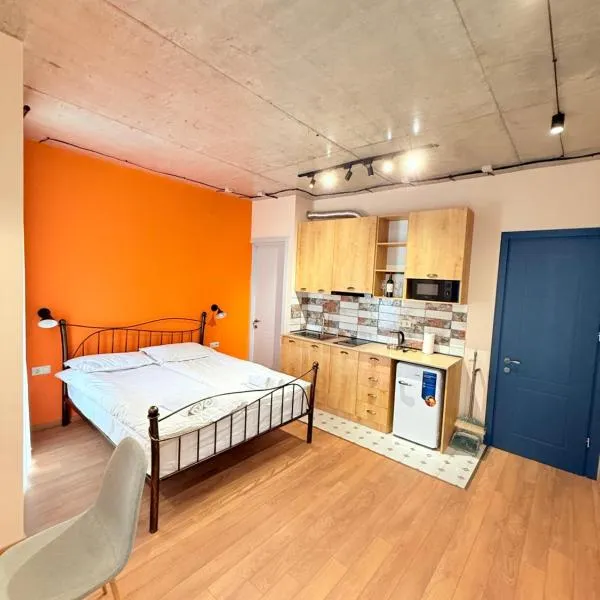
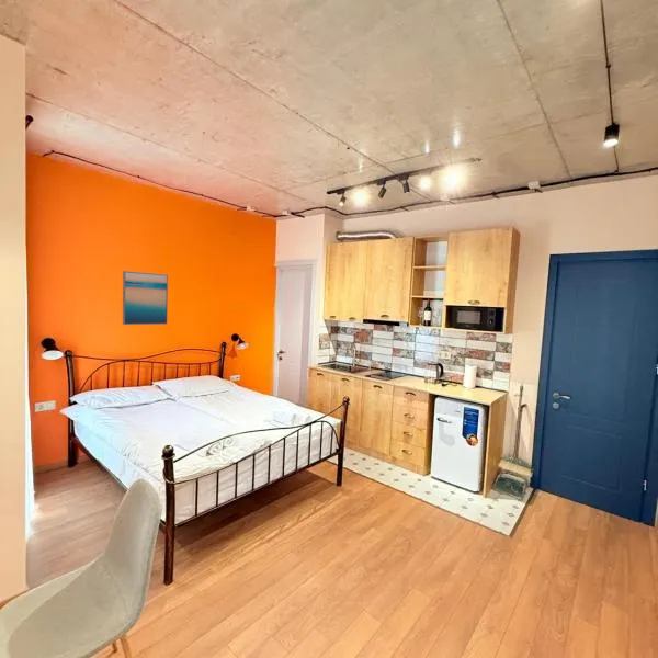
+ wall art (146, 298)
